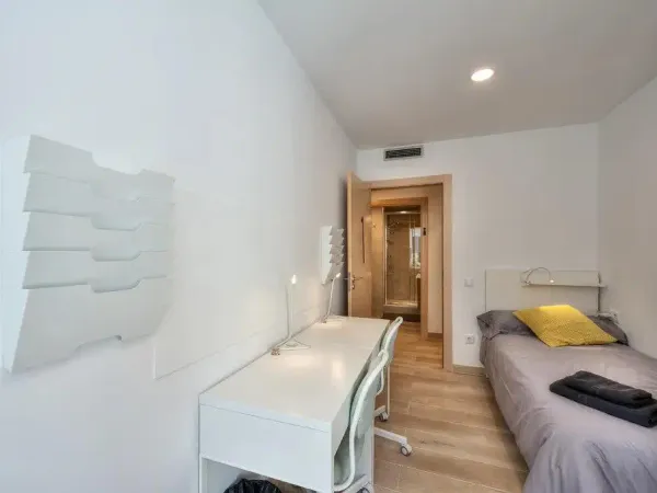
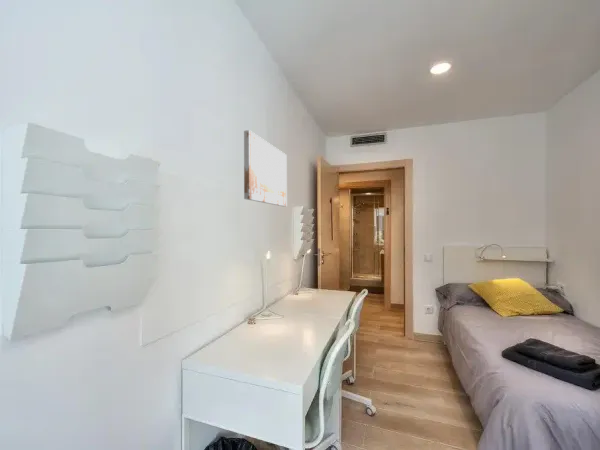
+ wall art (268, 173)
